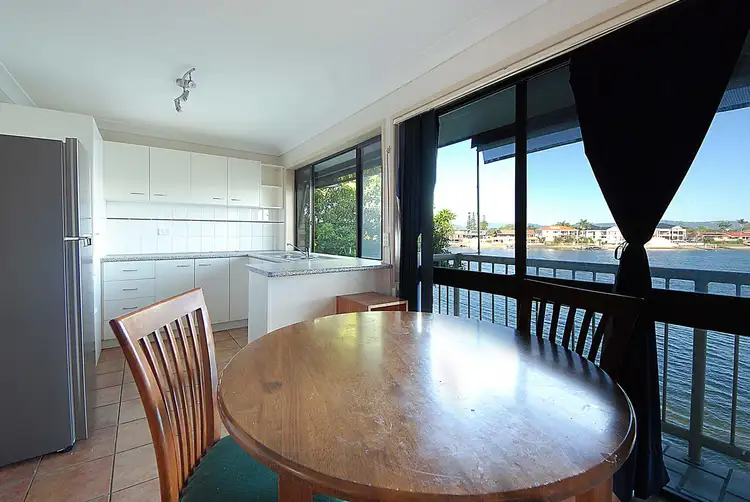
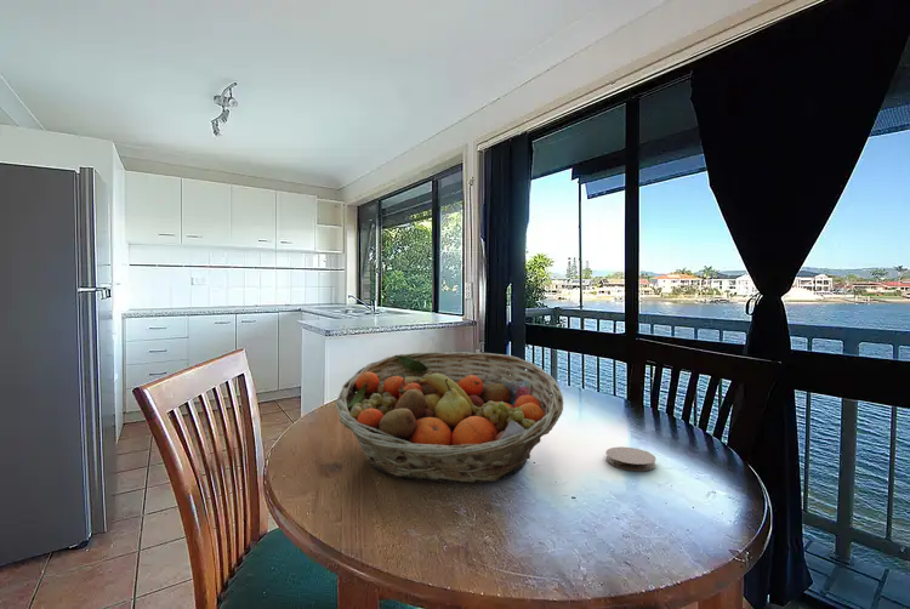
+ fruit basket (448, 408)
+ coaster (630, 457)
